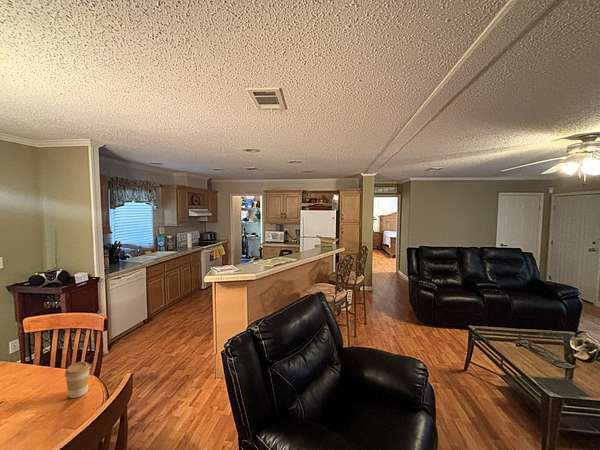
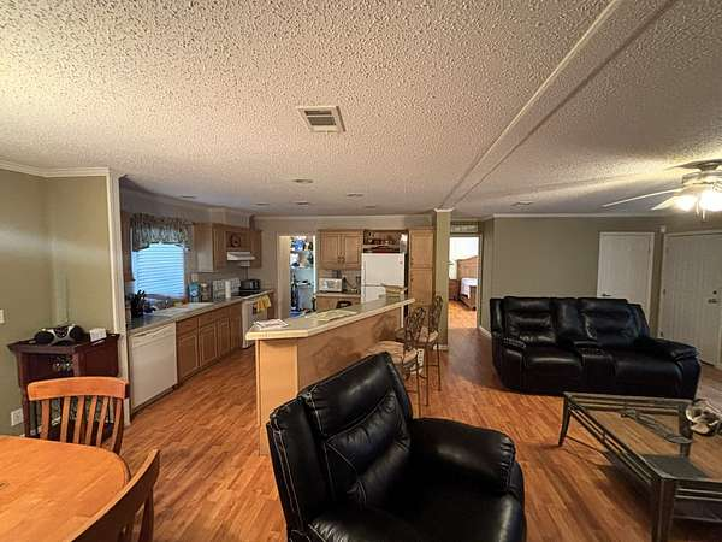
- coffee cup (78, 379)
